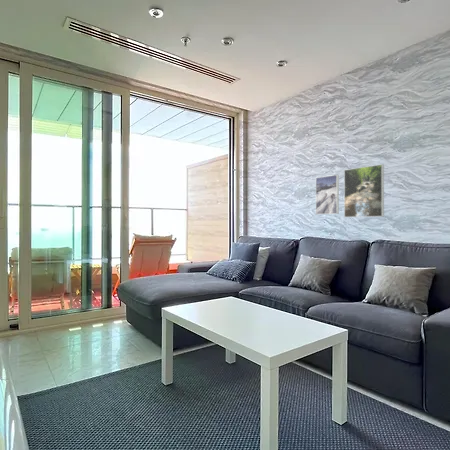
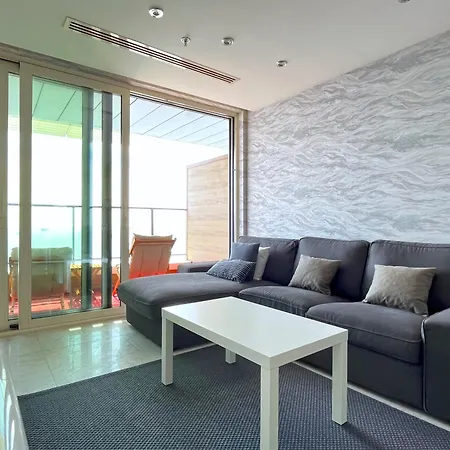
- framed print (326, 195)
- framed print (363, 192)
